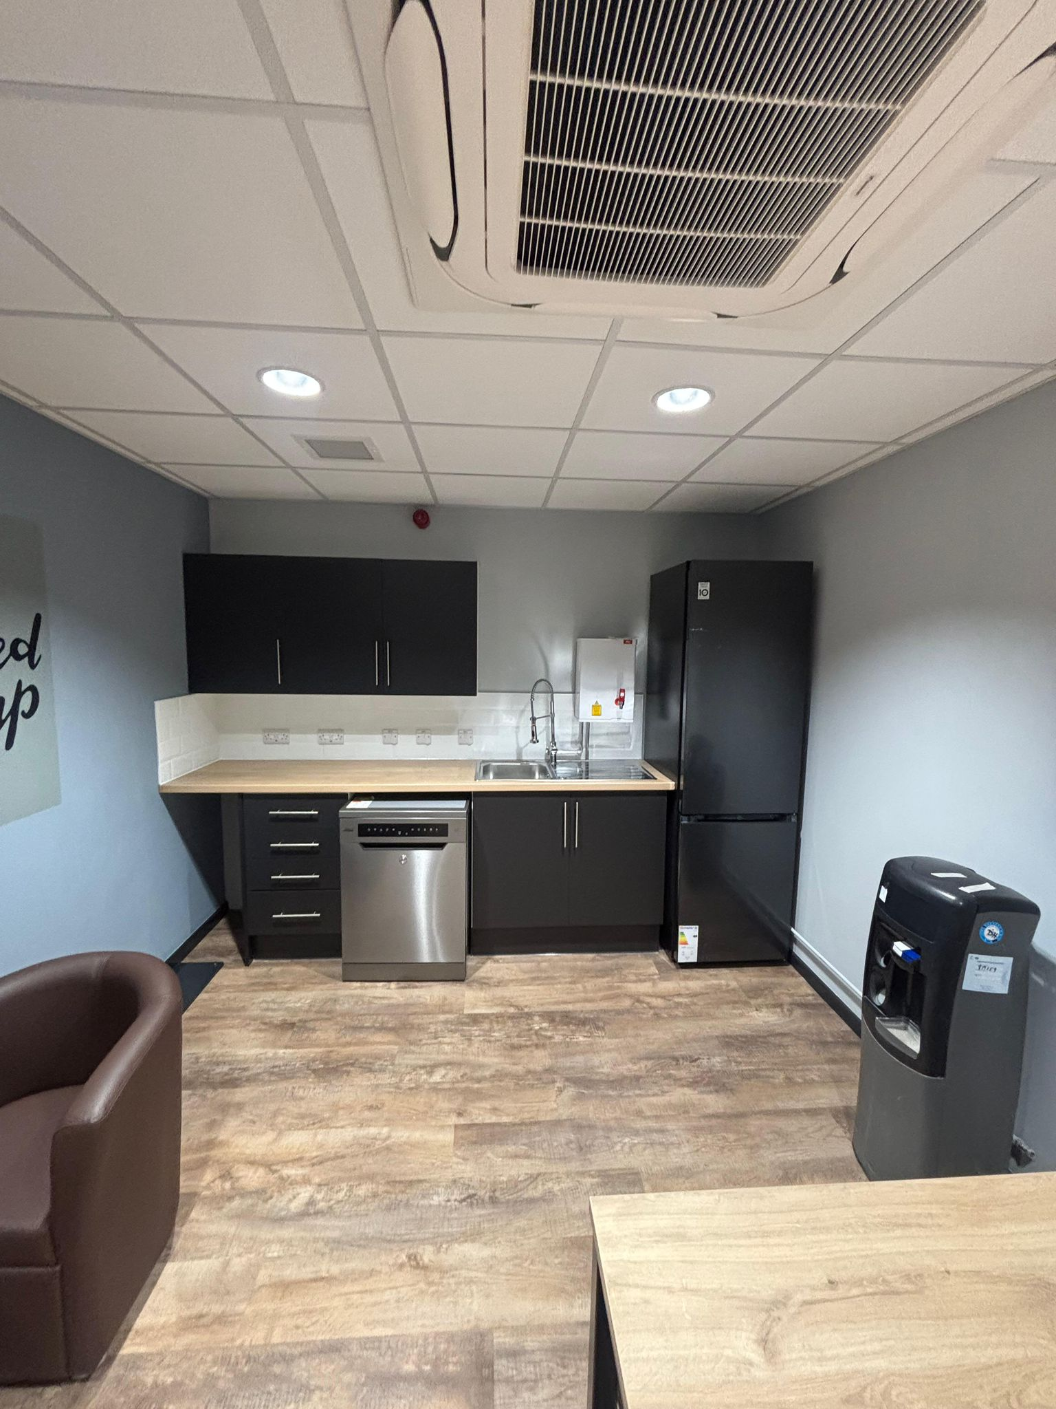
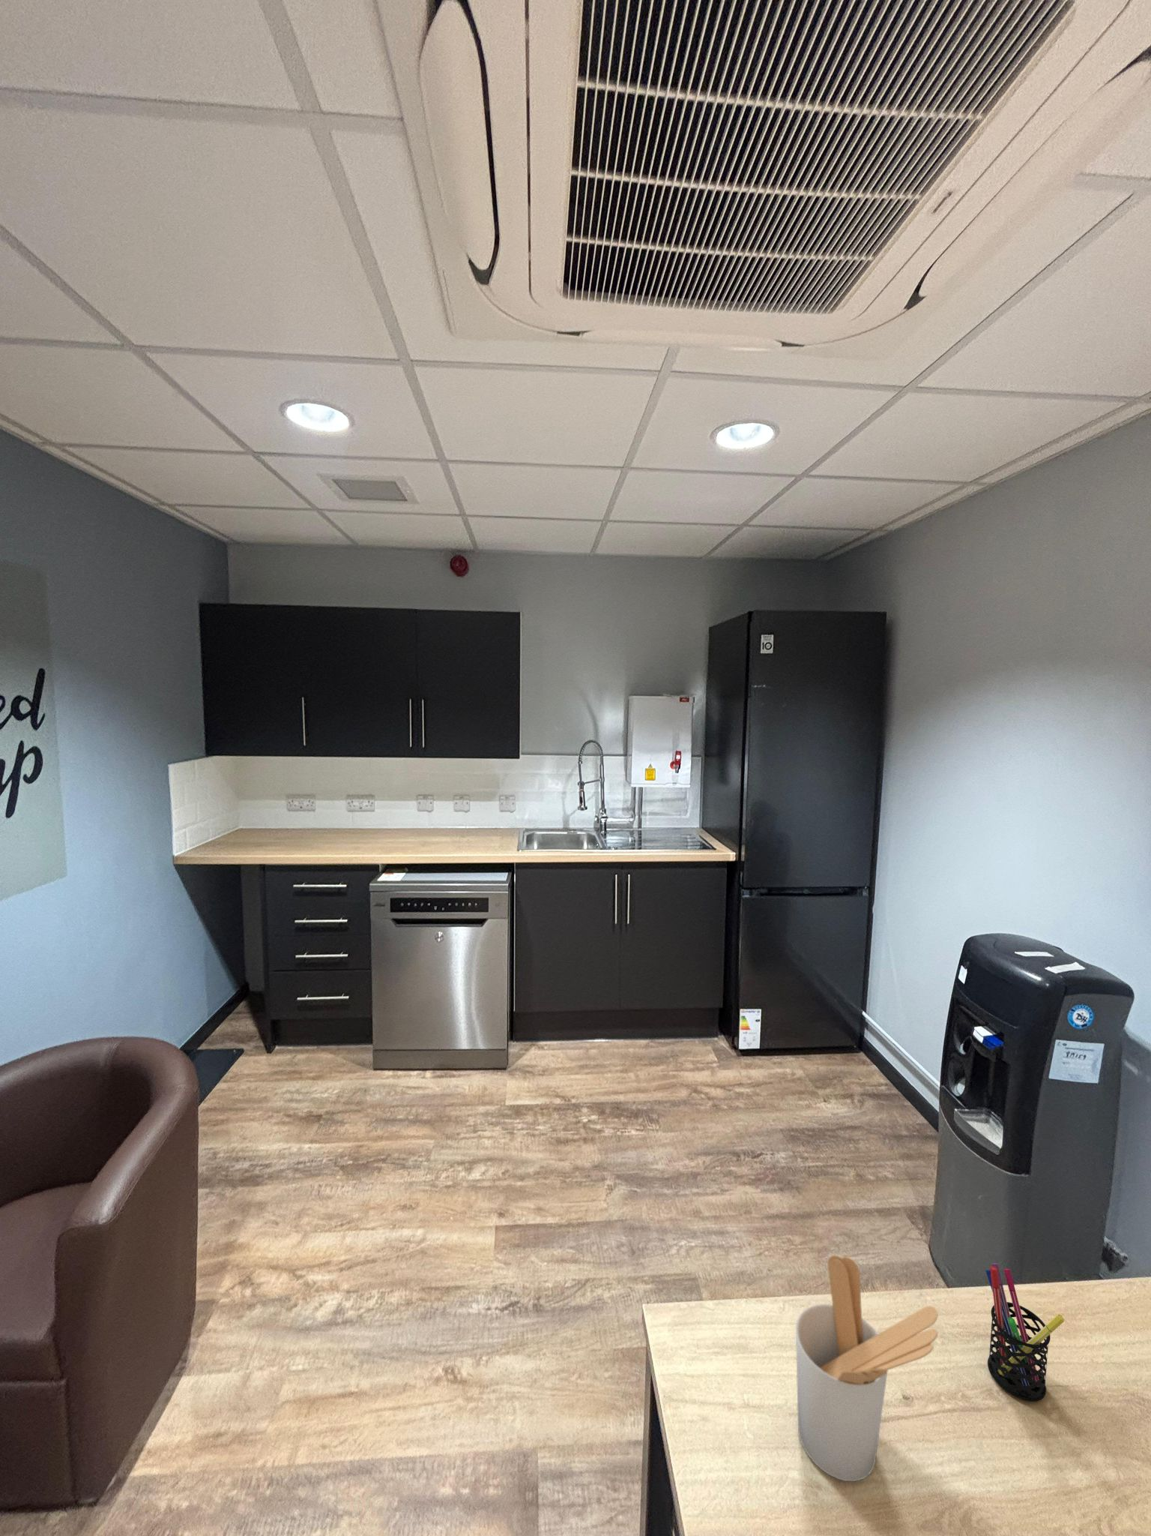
+ pen holder (1014, 1332)
+ utensil holder (864, 1375)
